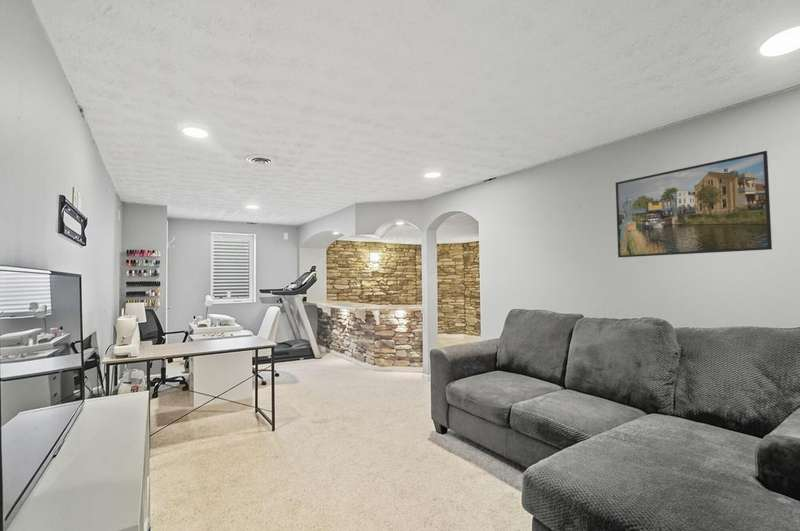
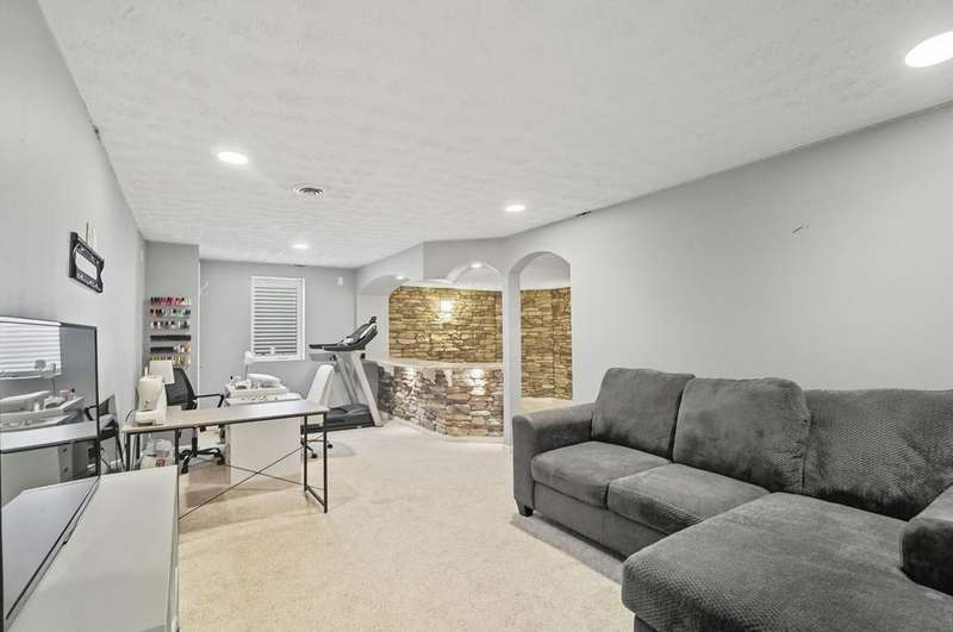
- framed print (682, 211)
